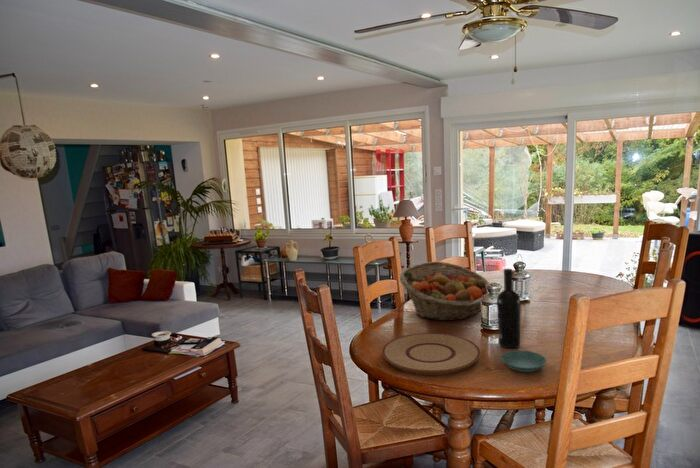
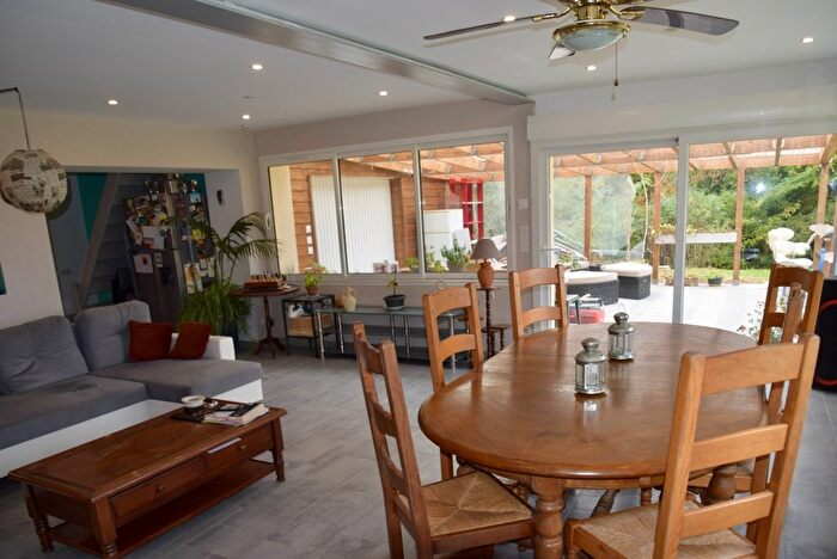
- saucer (523, 362)
- plate (430, 352)
- fruit basket (445, 289)
- wine bottle (508, 307)
